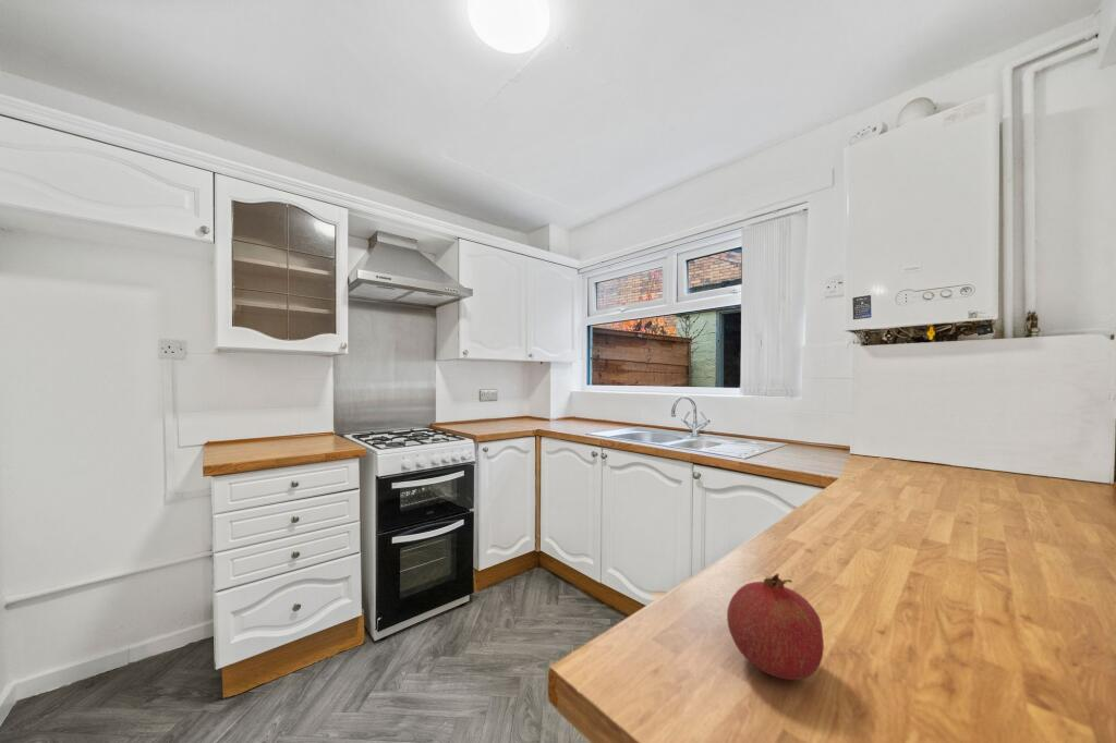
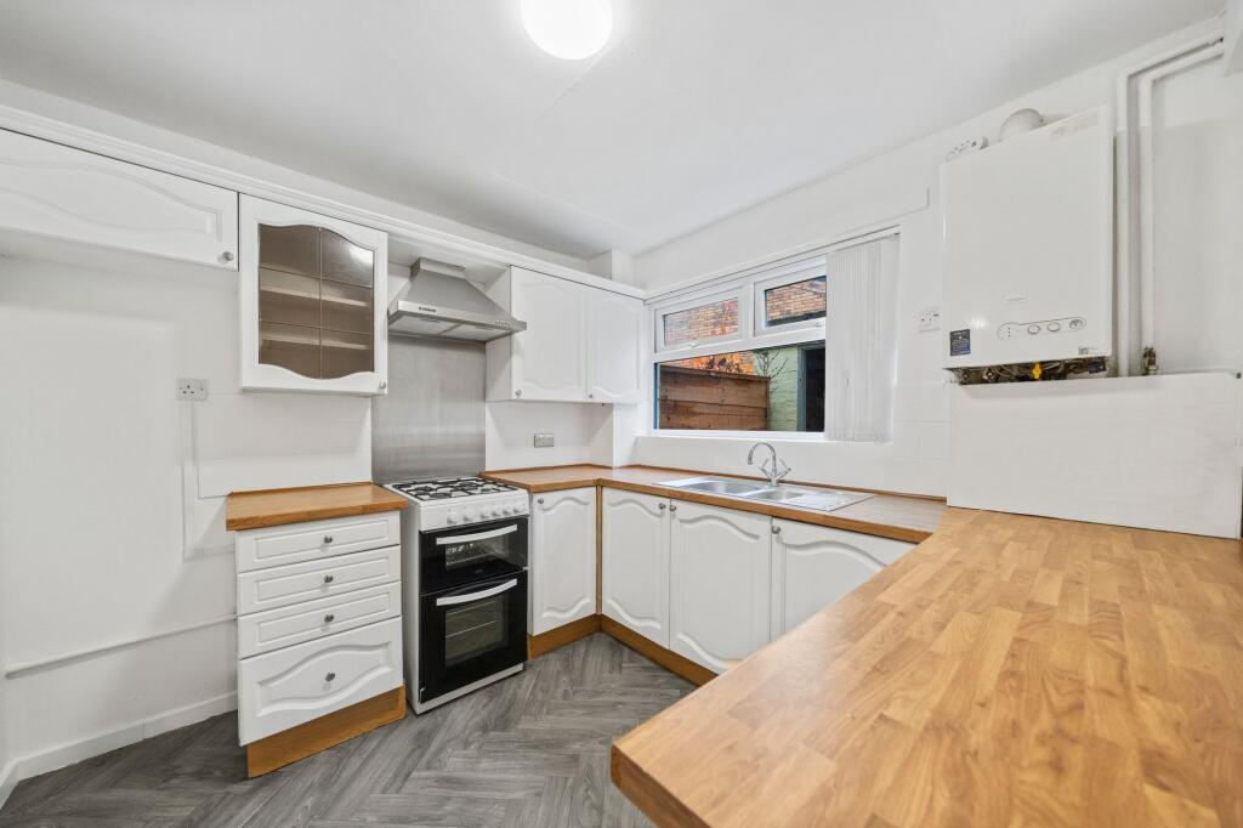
- fruit (774, 619)
